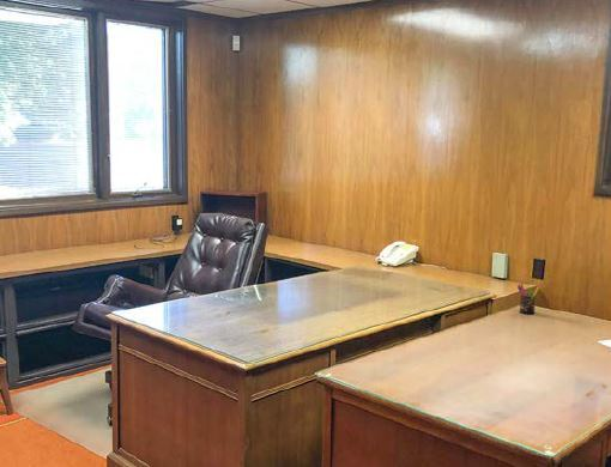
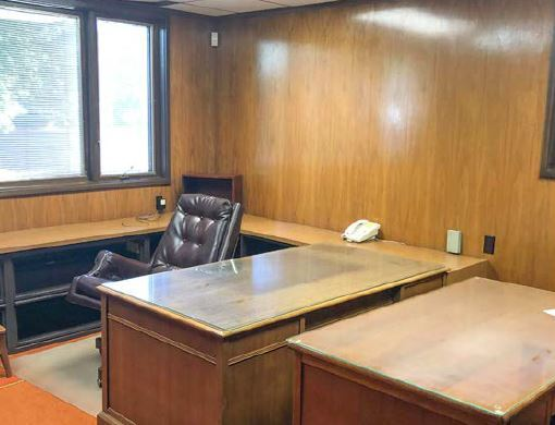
- pen holder (527, 297)
